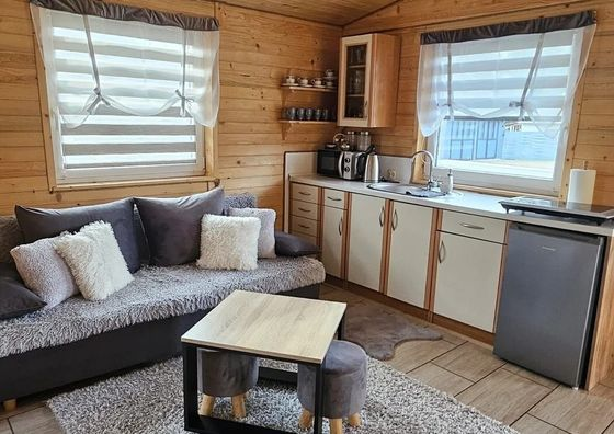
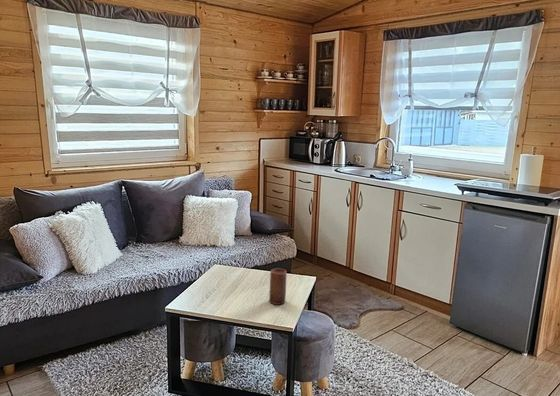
+ candle (277, 286)
